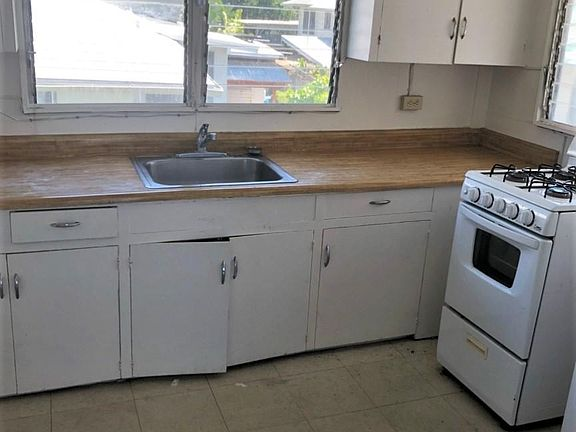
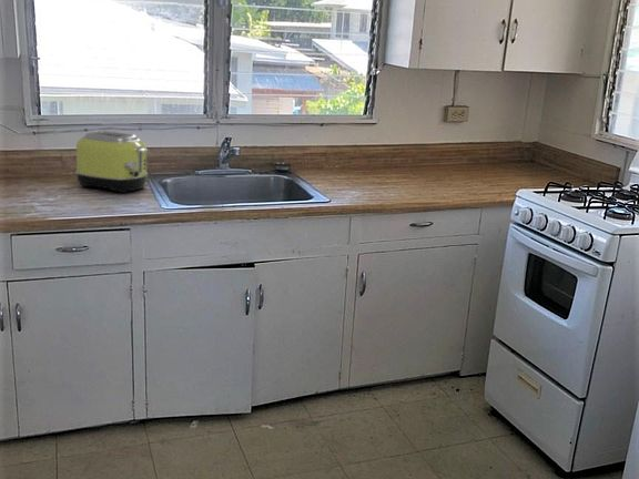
+ toaster (114, 161)
